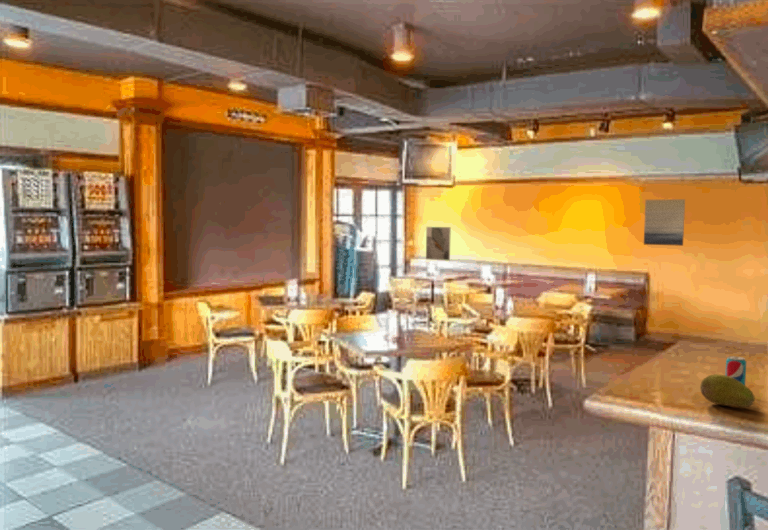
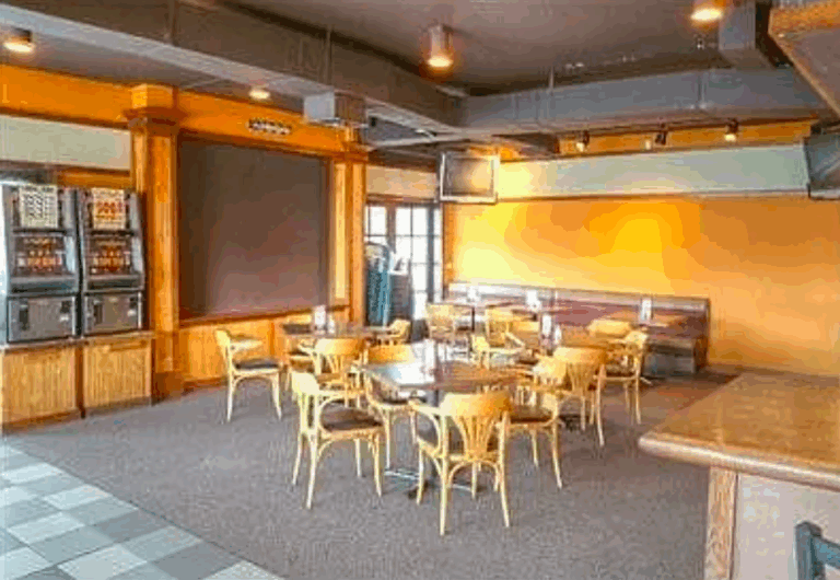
- wall art (664, 222)
- beverage can (735, 376)
- fruit (727, 390)
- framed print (438, 243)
